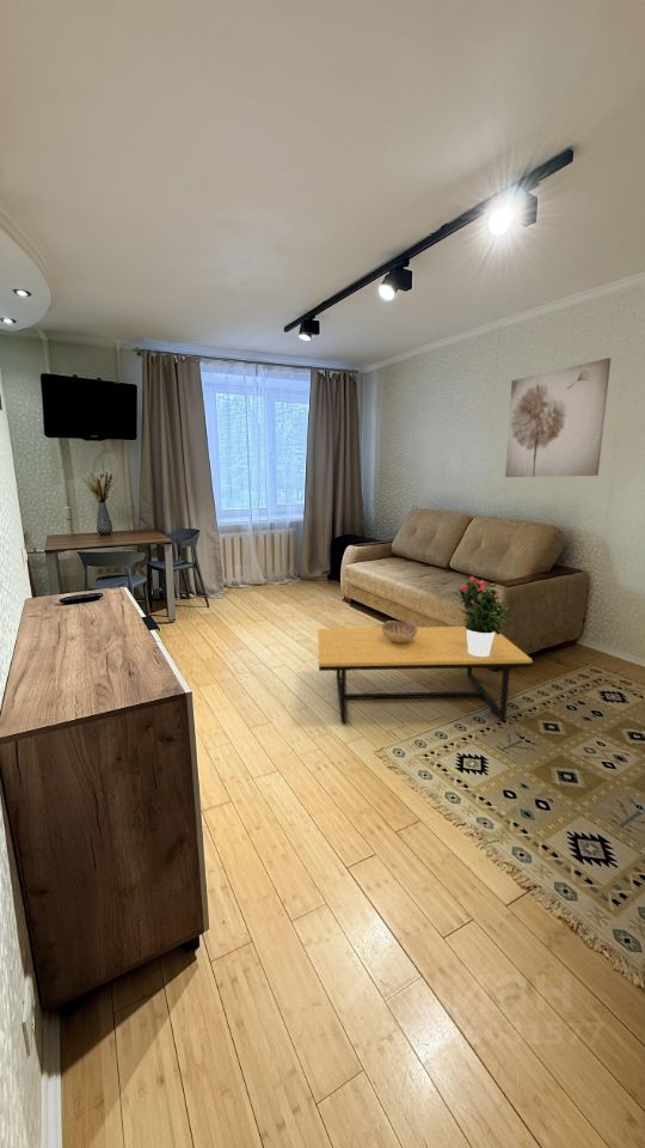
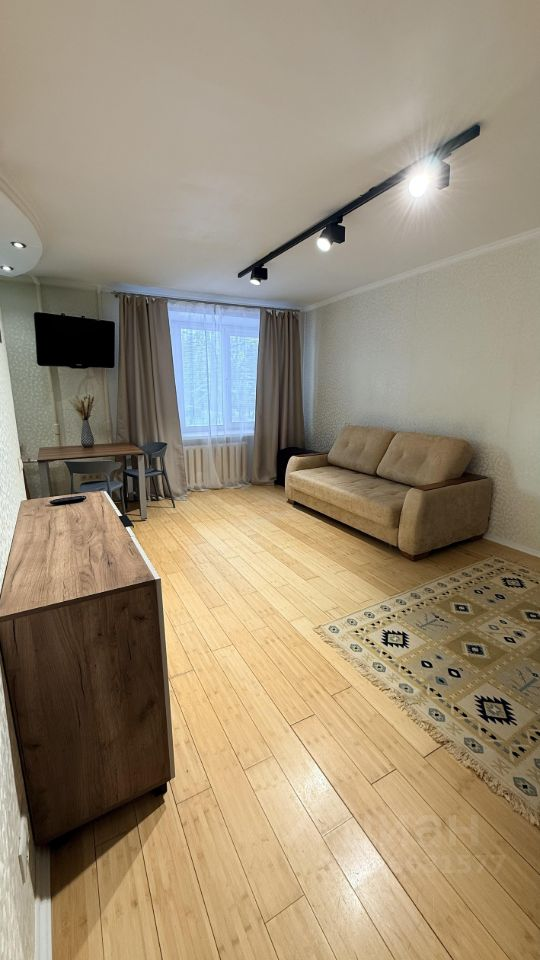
- wall art (551, 425)
- coffee table (413, 668)
- decorative bowl (399, 633)
- potted flower (479, 616)
